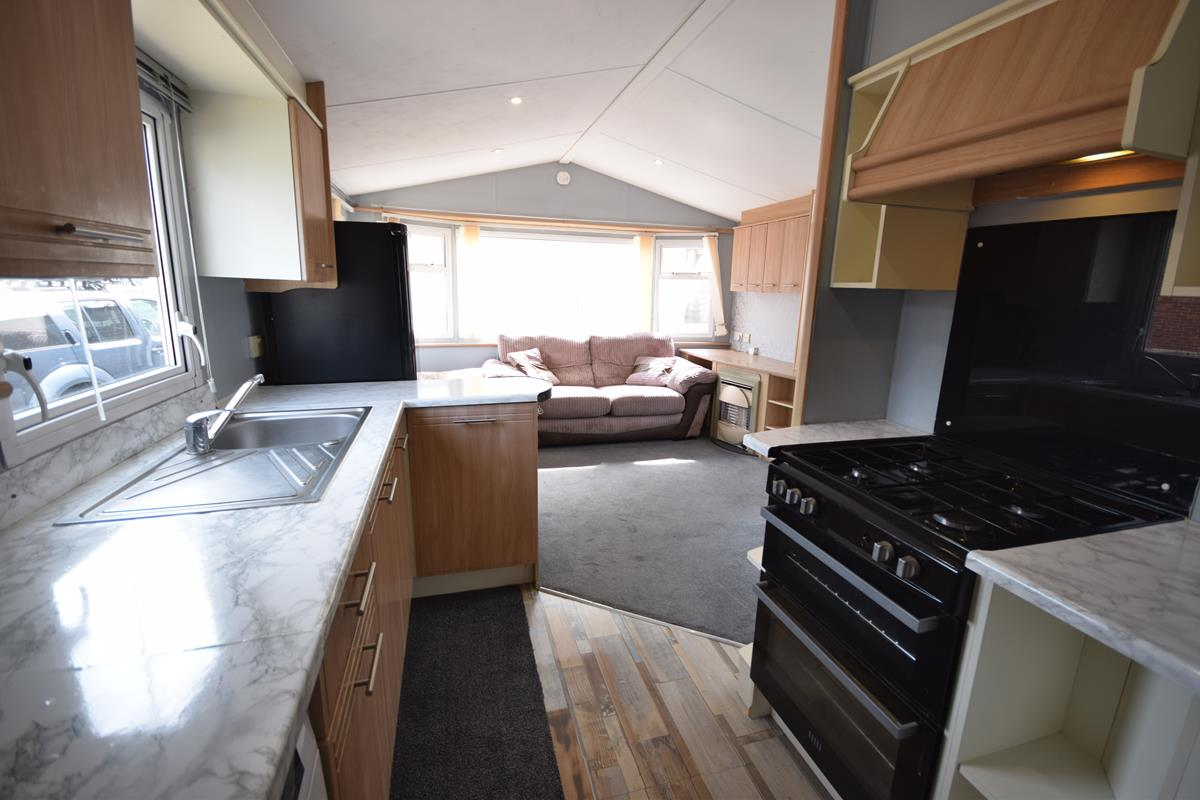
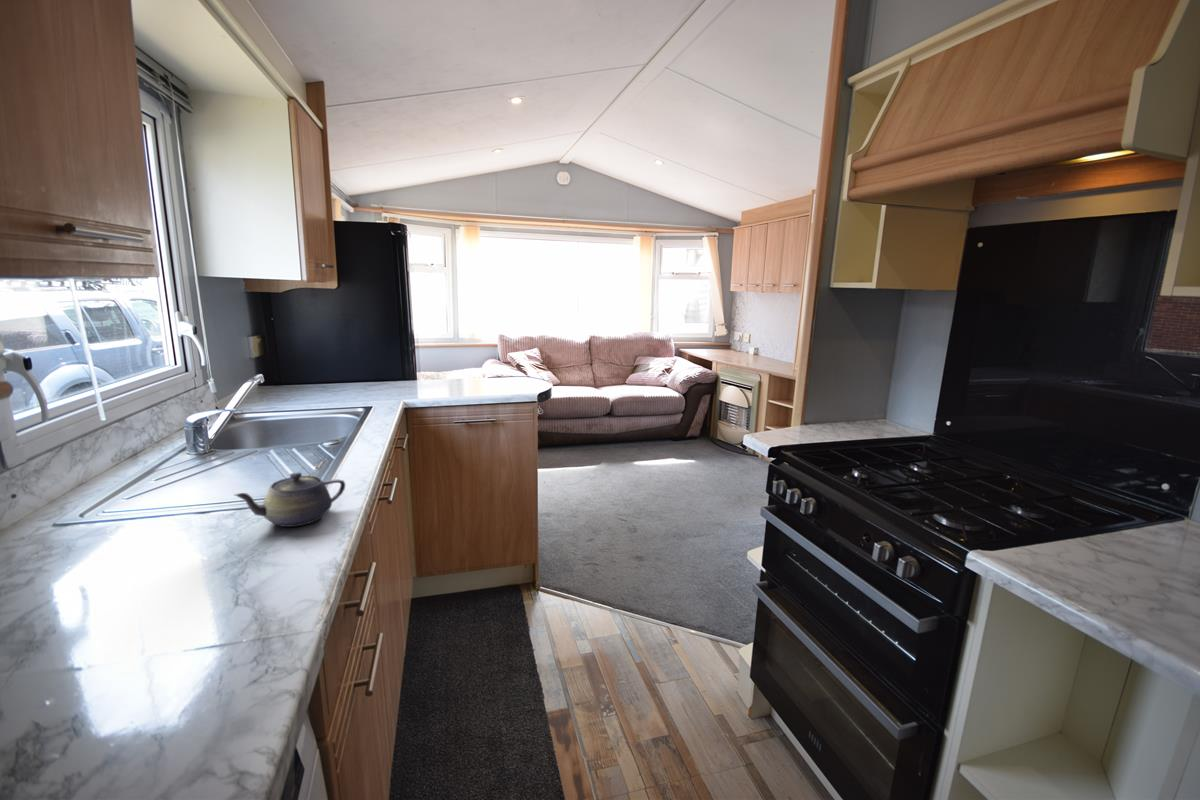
+ teapot (293, 497)
